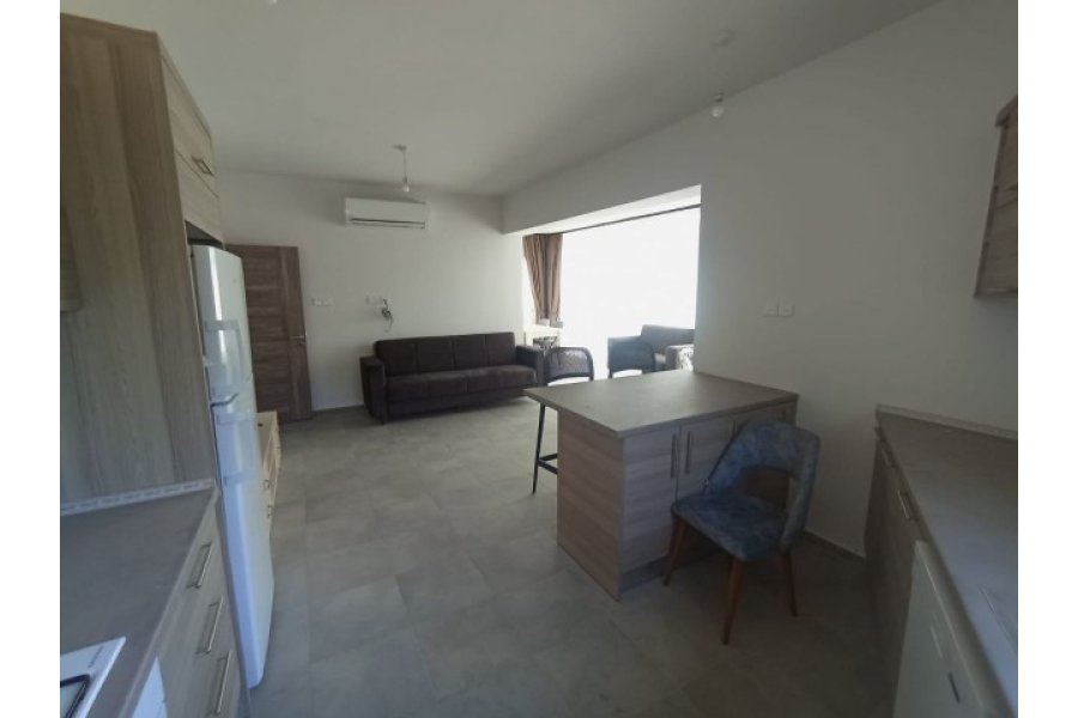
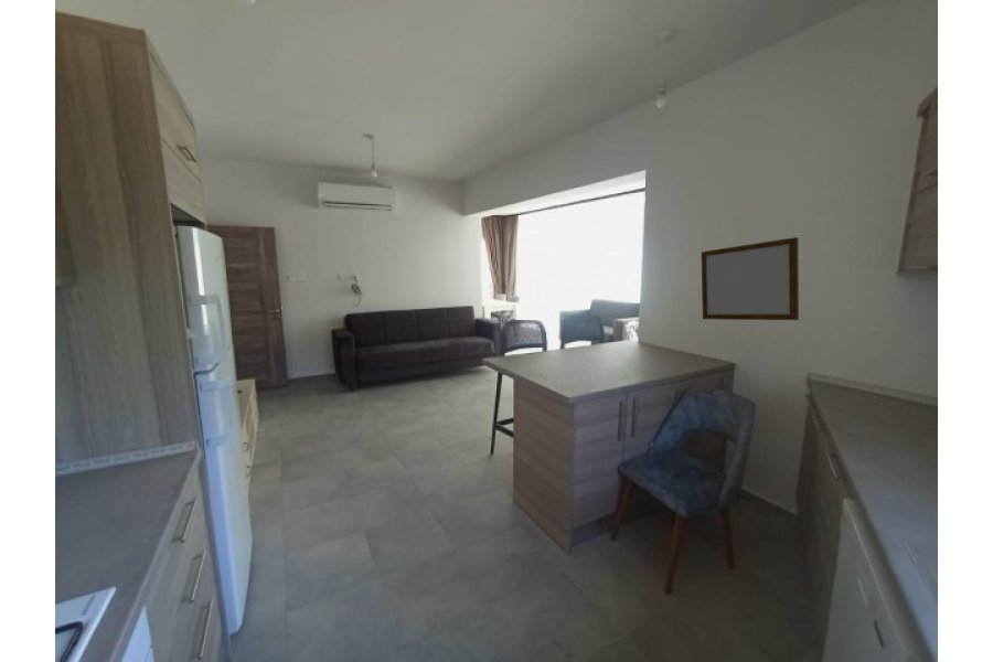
+ writing board (745, 282)
